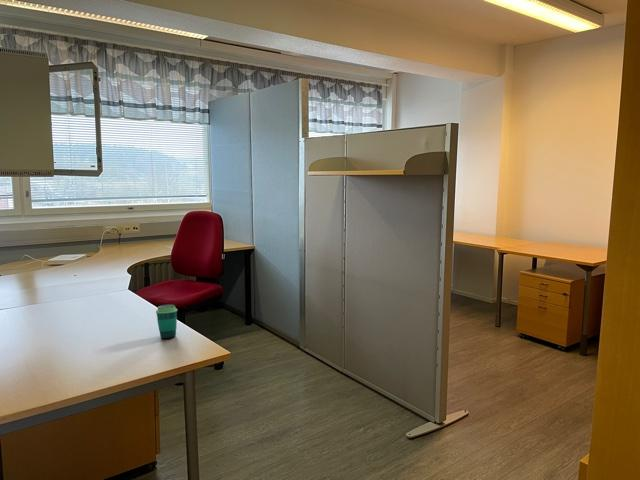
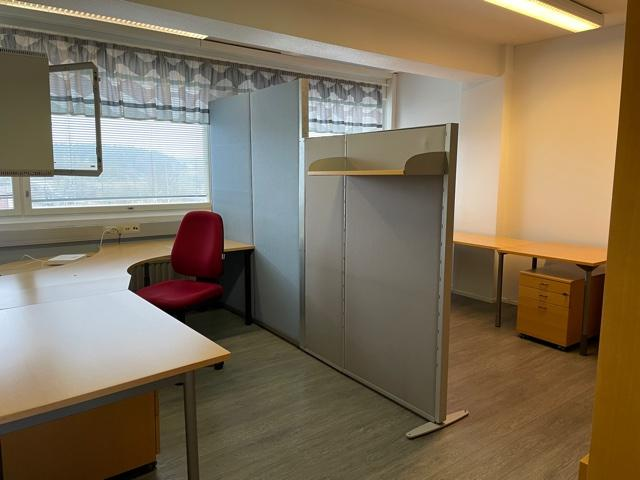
- cup (166, 321)
